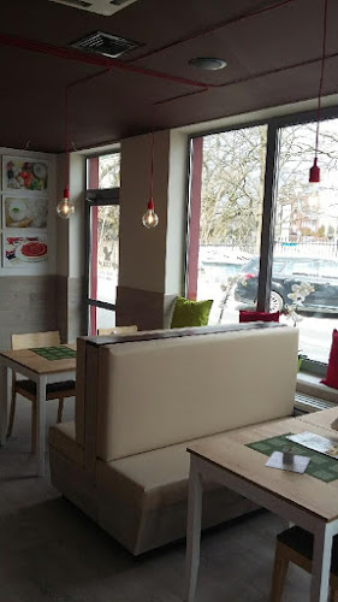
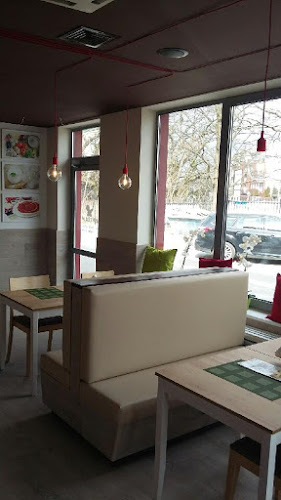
- napkin holder (287, 453)
